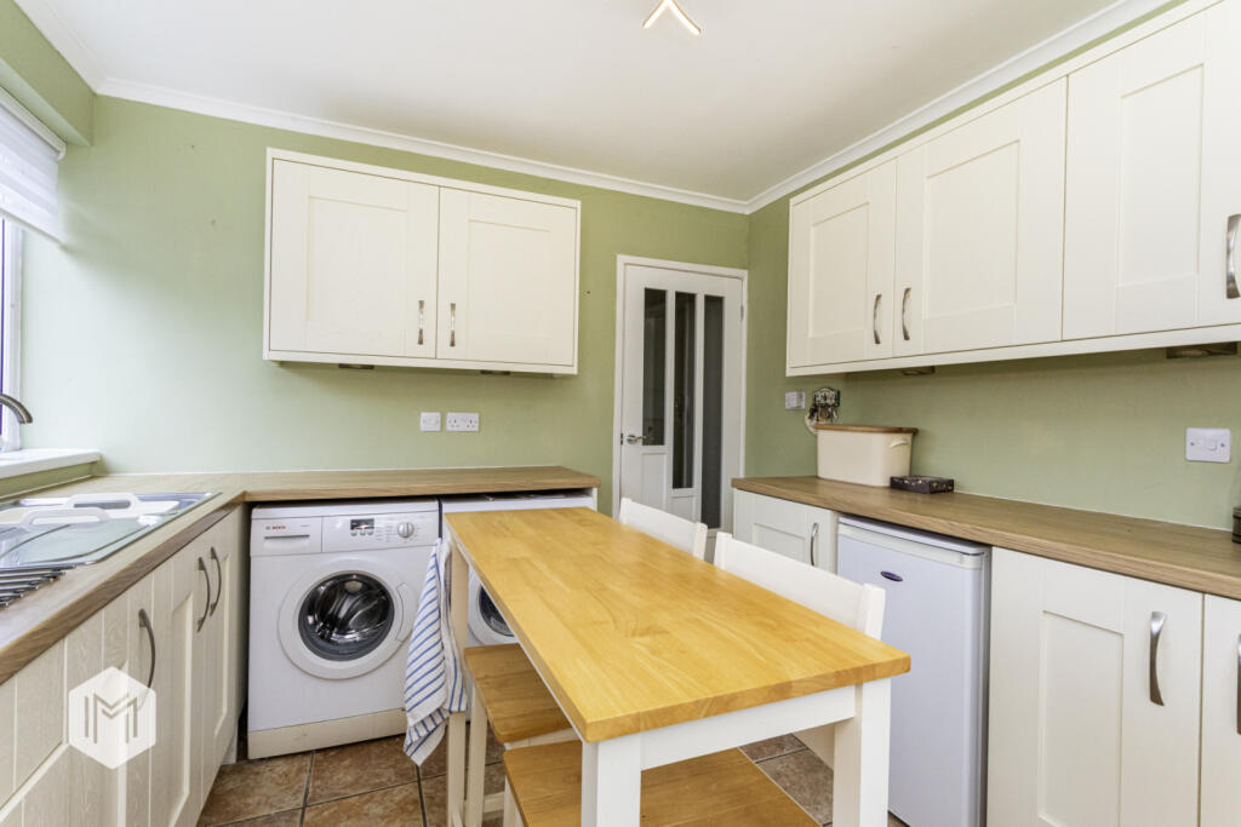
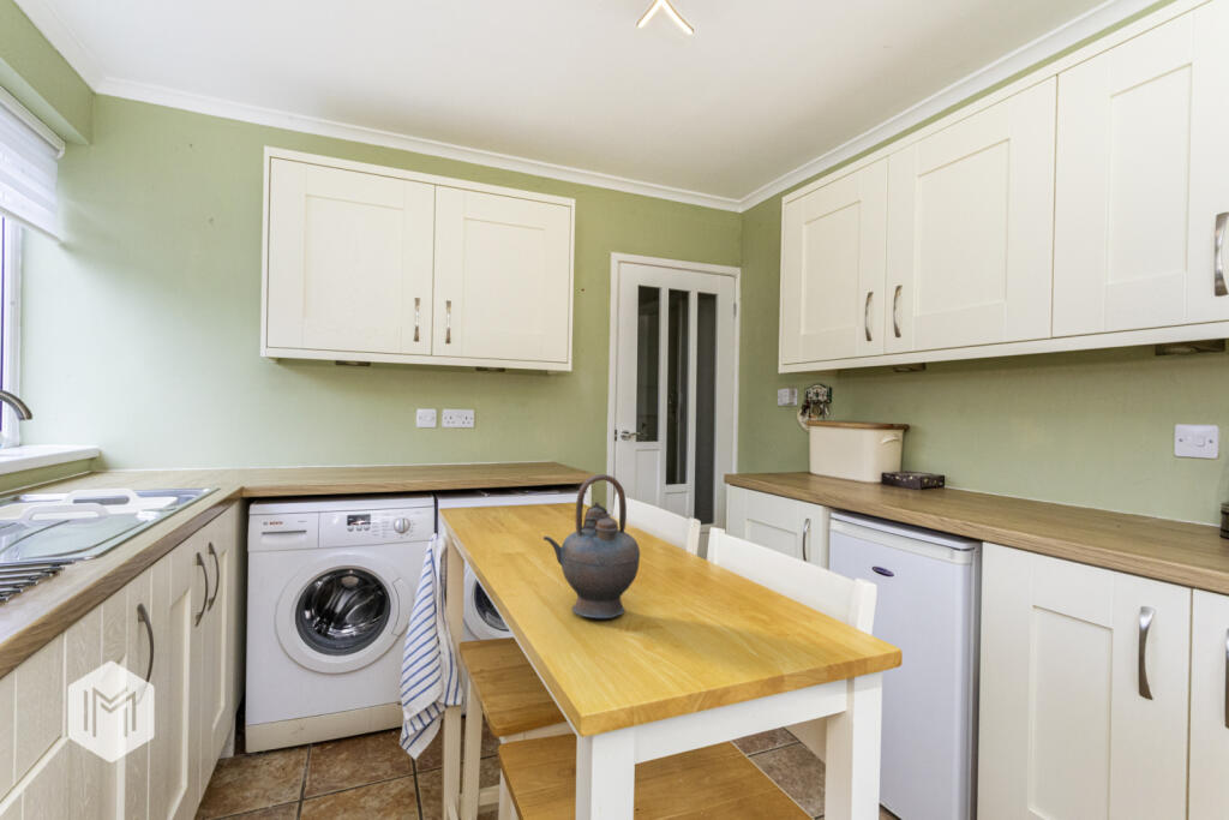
+ teapot (590, 543)
